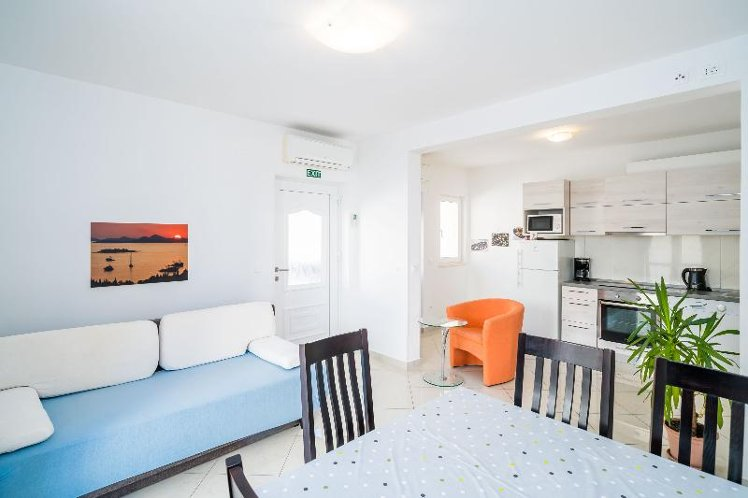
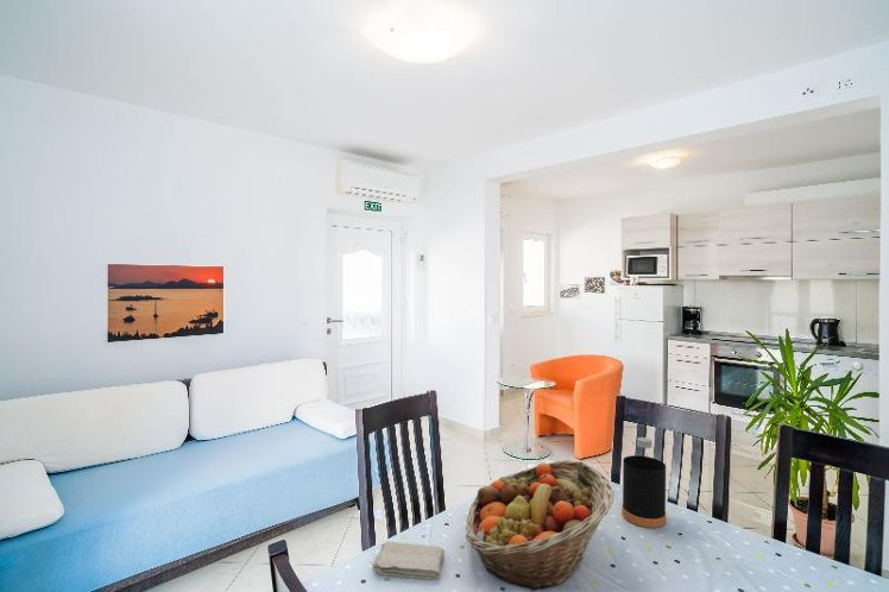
+ fruit basket (536, 514)
+ washcloth (409, 558)
+ bottle (643, 478)
